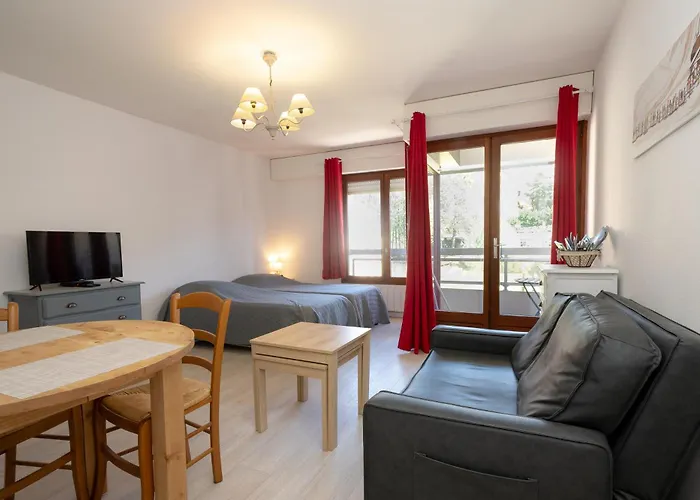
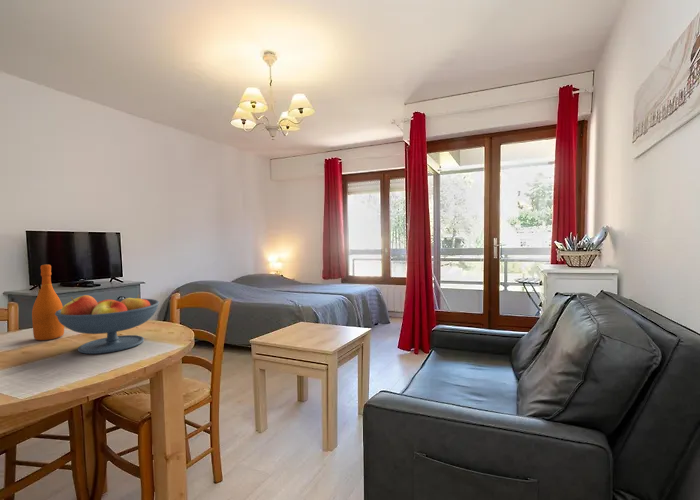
+ fruit bowl (111, 318)
+ wine bottle (47, 301)
